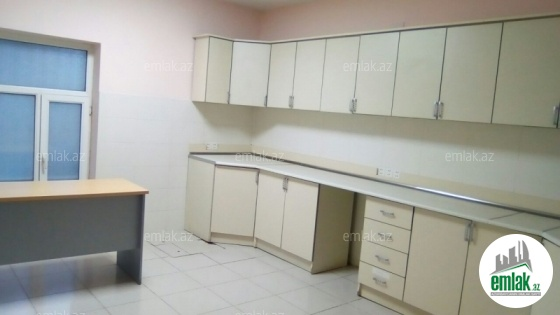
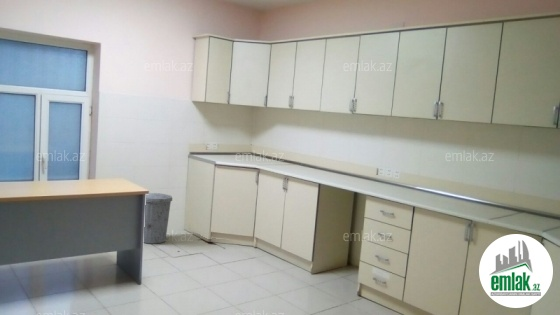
+ trash can (154, 217)
